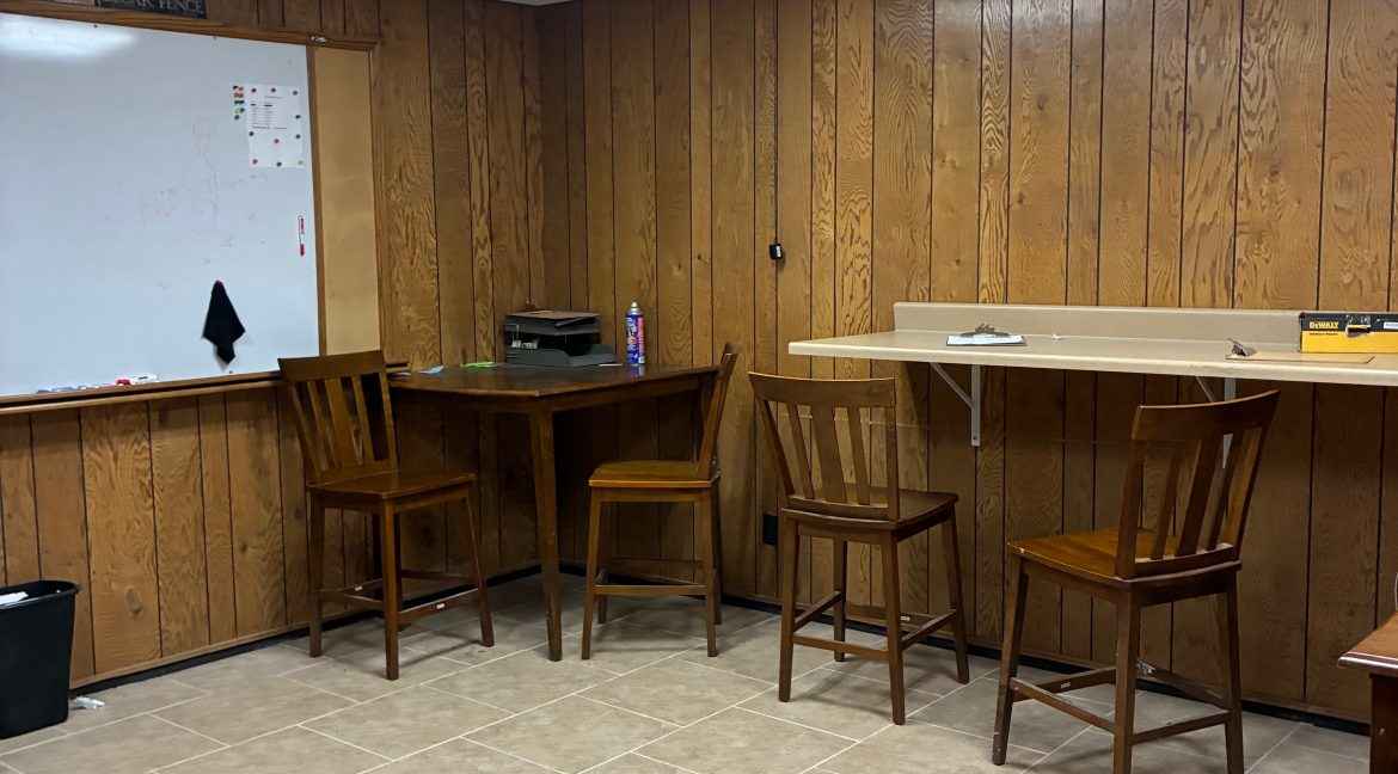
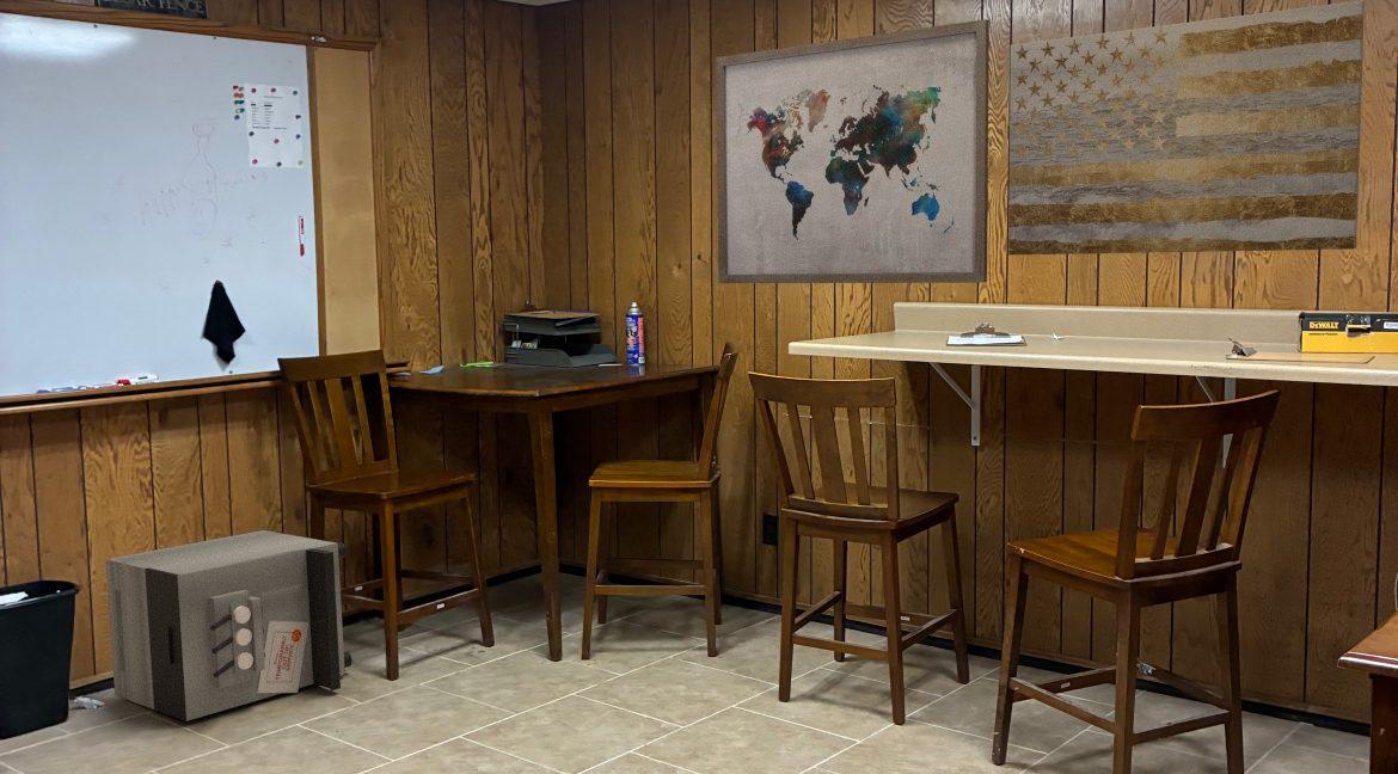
+ wall art (1170, 139)
+ wall art (842, 162)
+ safe (241, 619)
